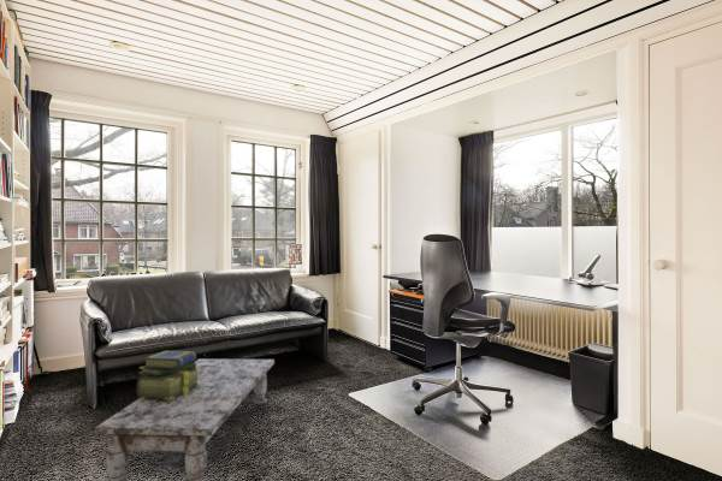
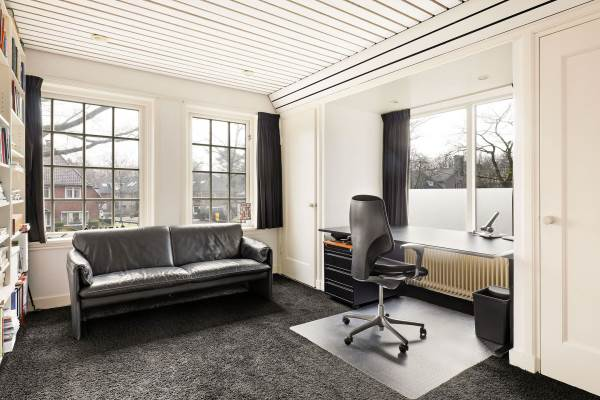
- stack of books (168, 370)
- coffee table (203, 410)
